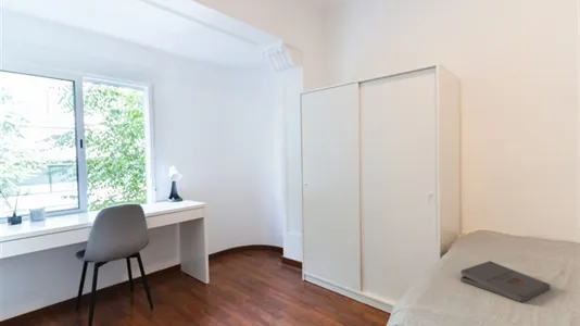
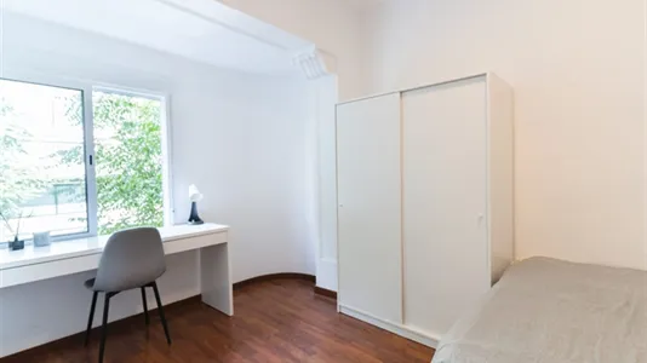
- pizza box (503, 278)
